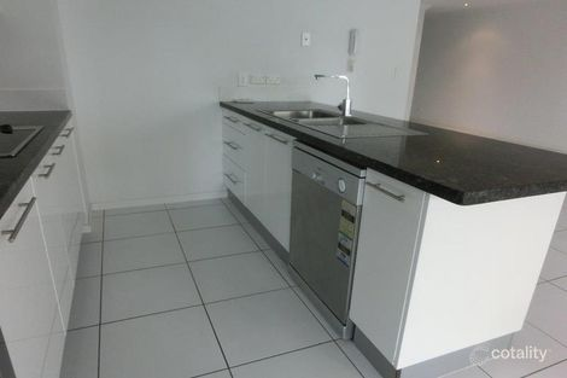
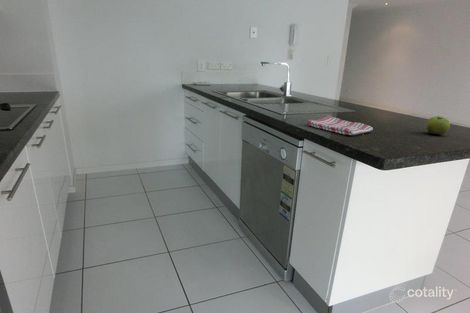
+ fruit (437, 125)
+ dish towel (339, 124)
